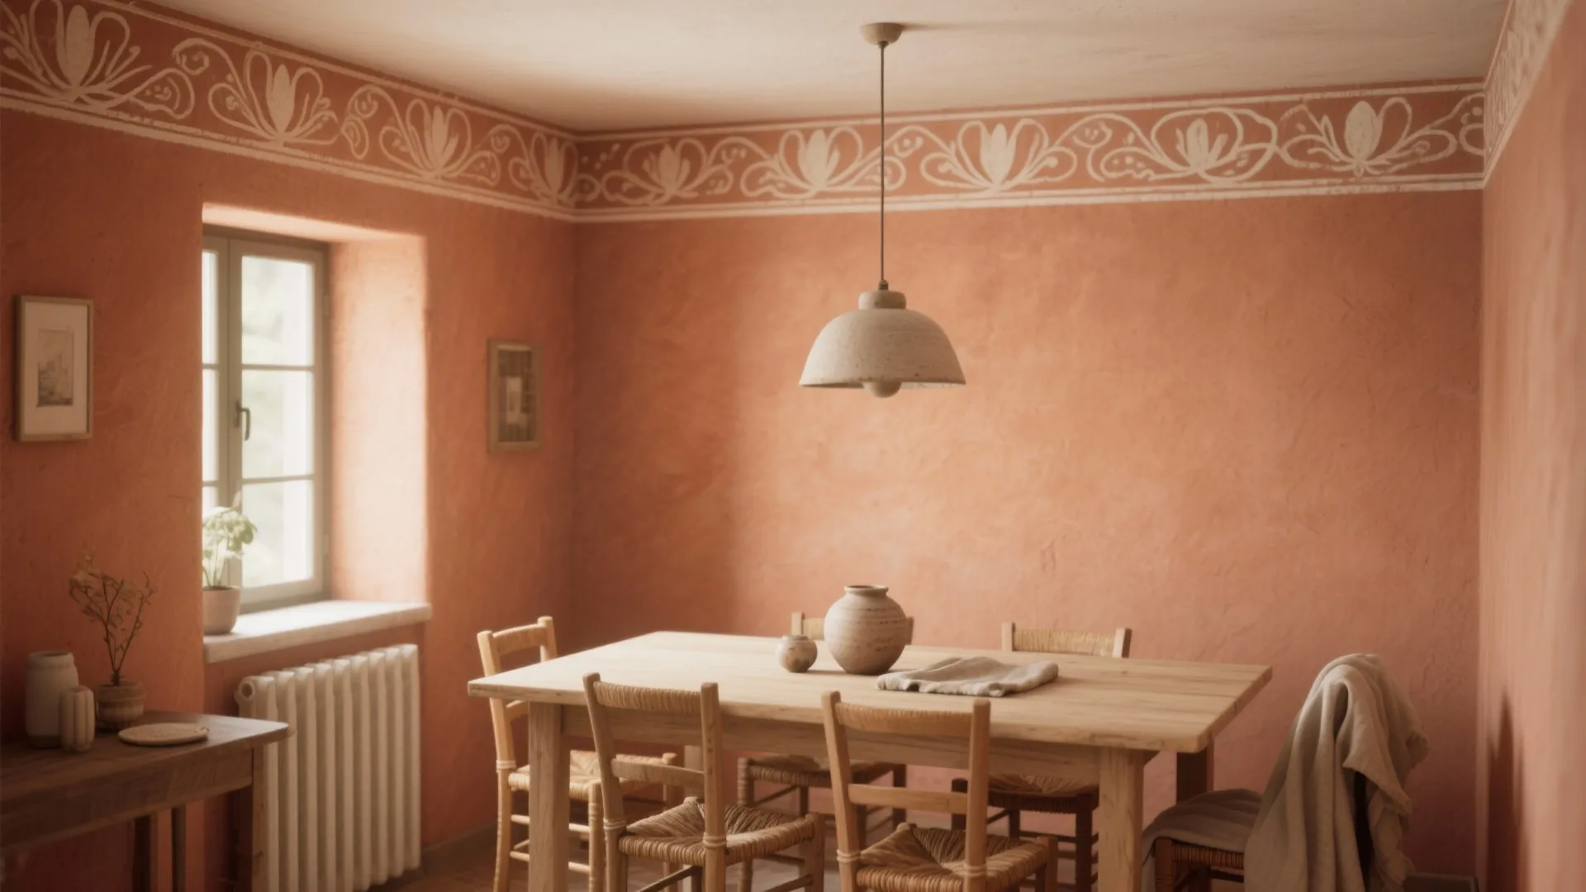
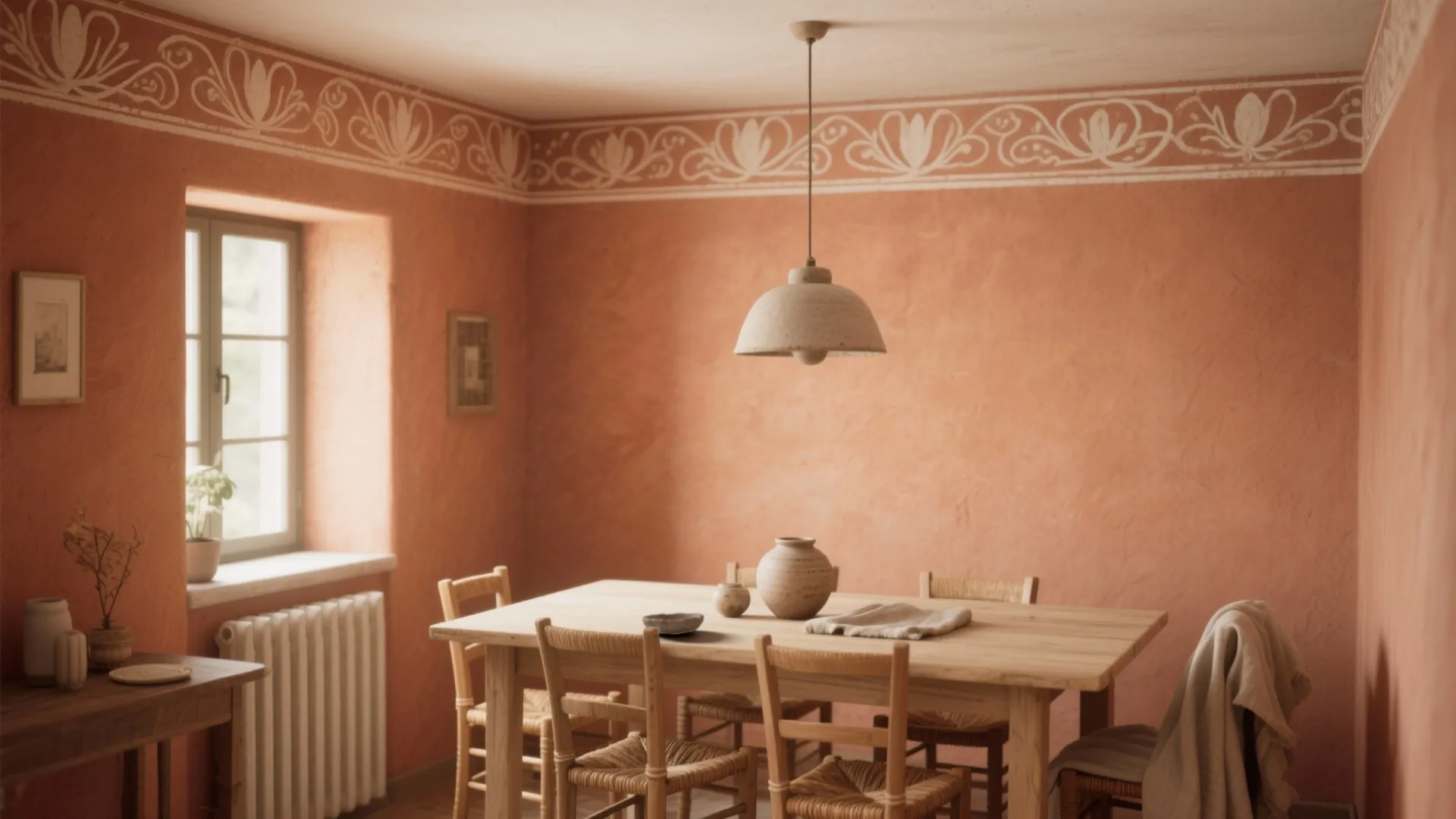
+ bowl (673, 623)
